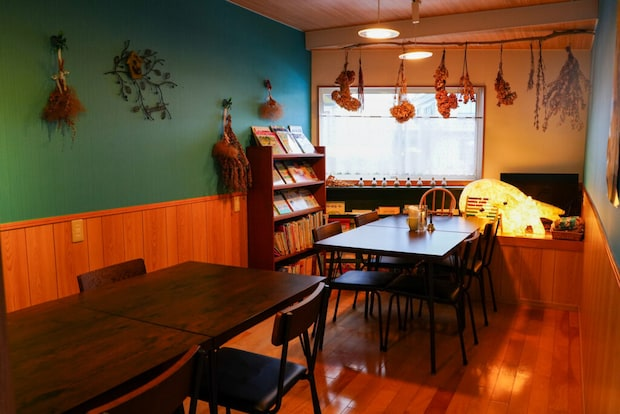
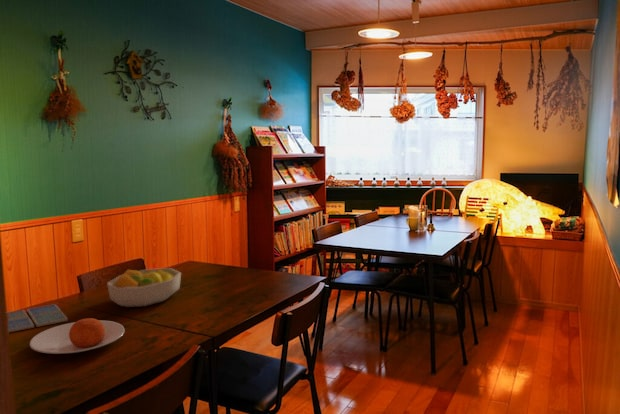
+ plate (78, 332)
+ drink coaster (29, 318)
+ fruit bowl (145, 283)
